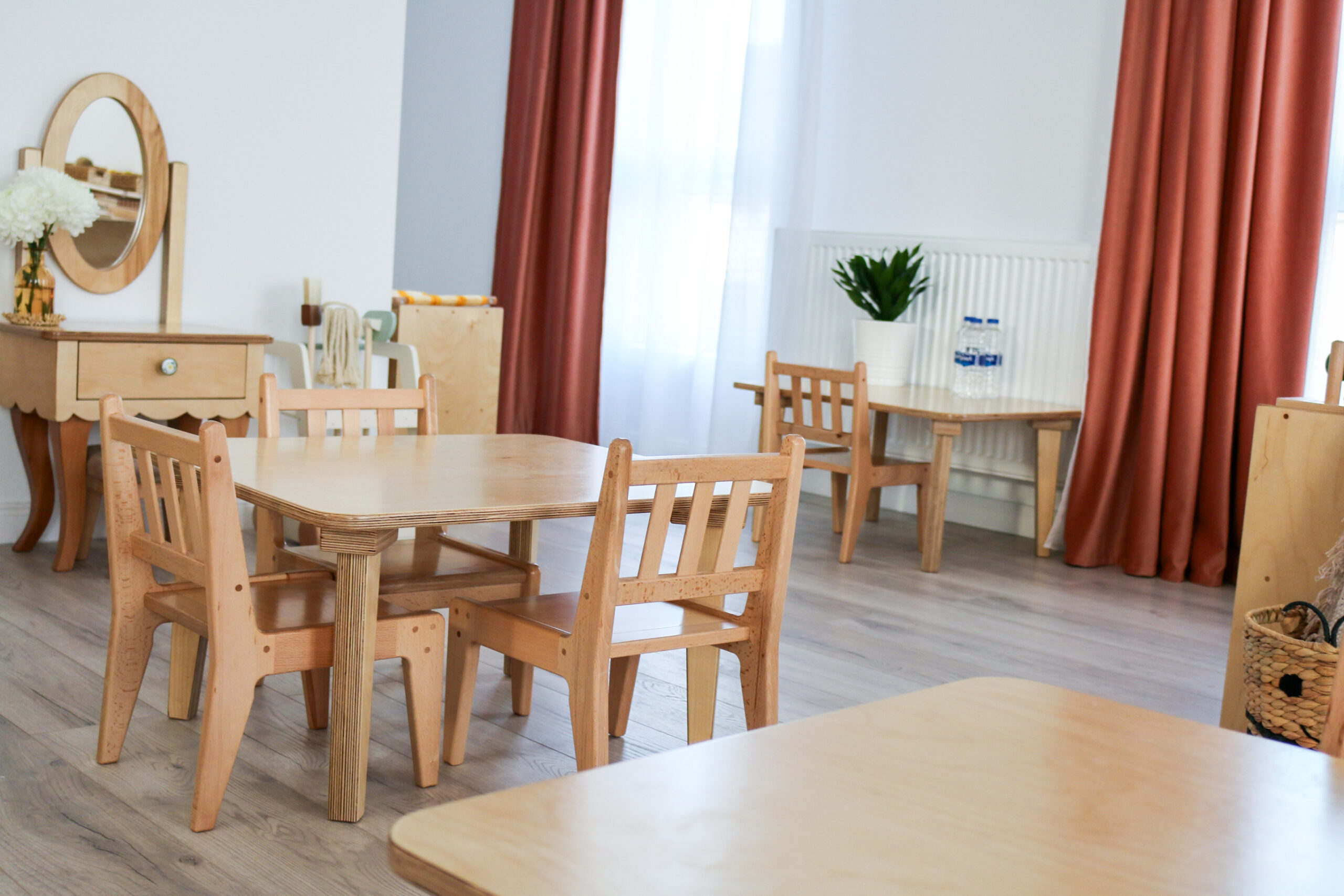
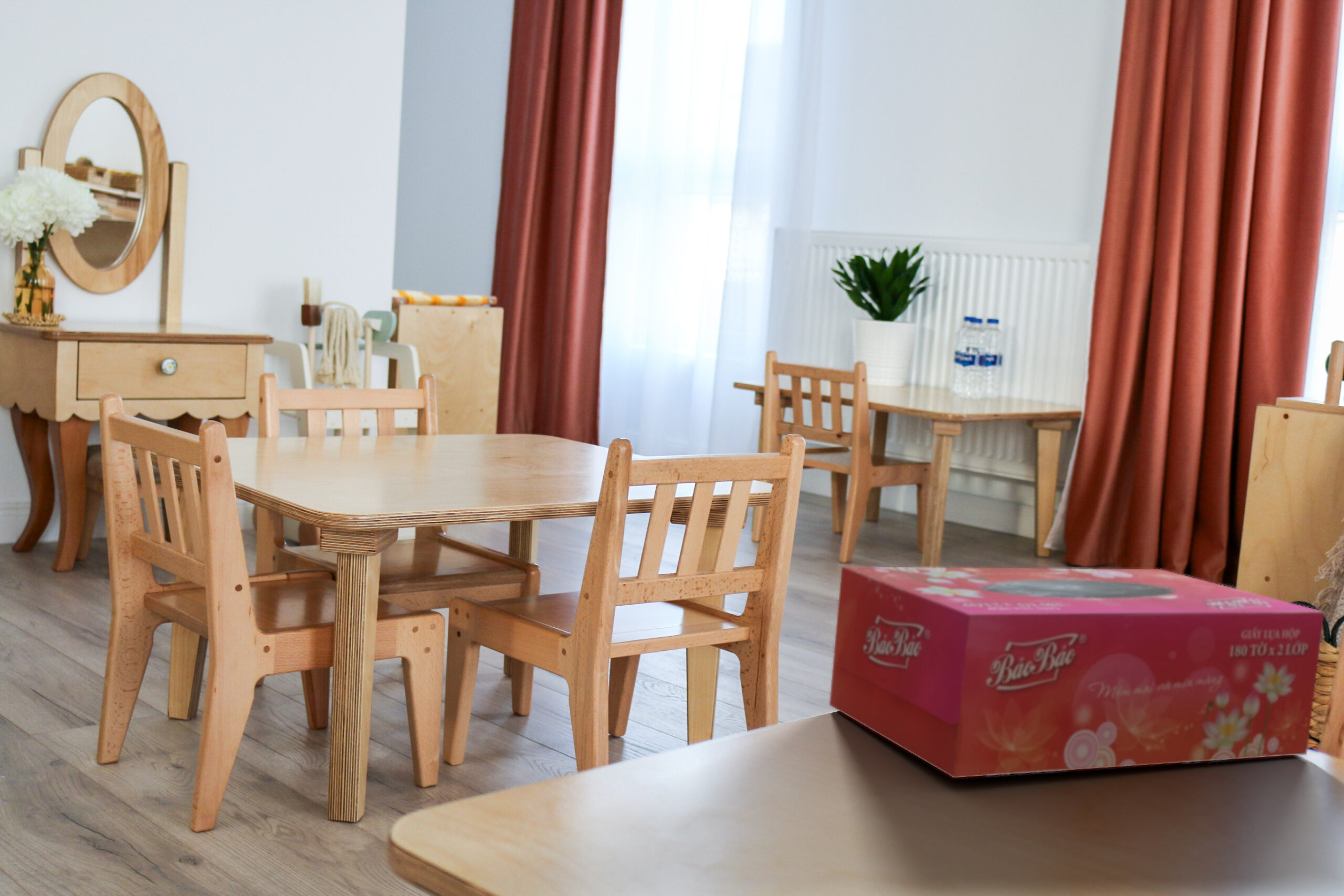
+ tissue box (1072, 659)
